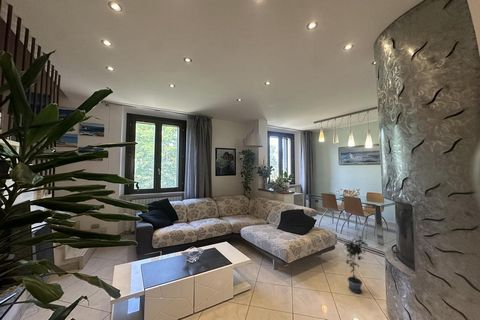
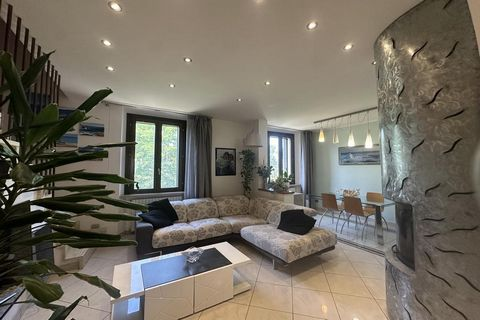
- potted plant (354, 263)
